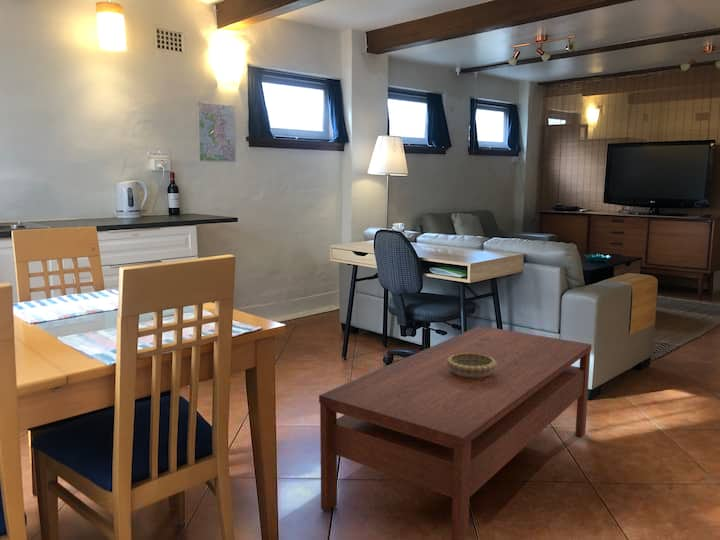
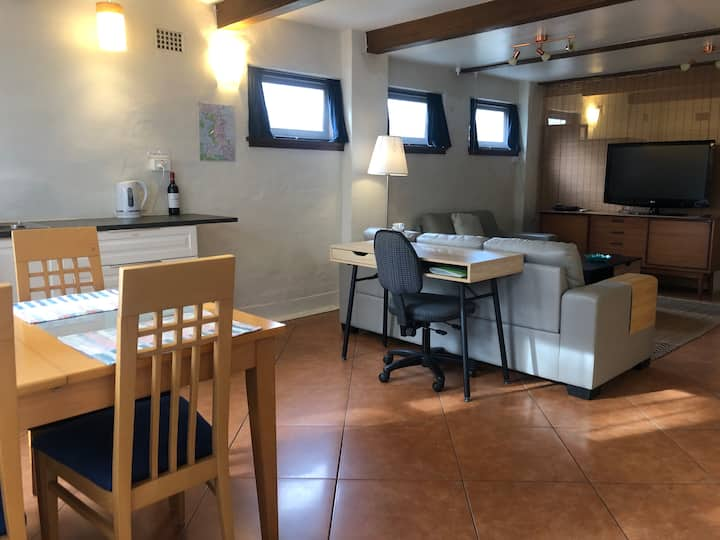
- decorative bowl (471, 364)
- coffee table (472, 416)
